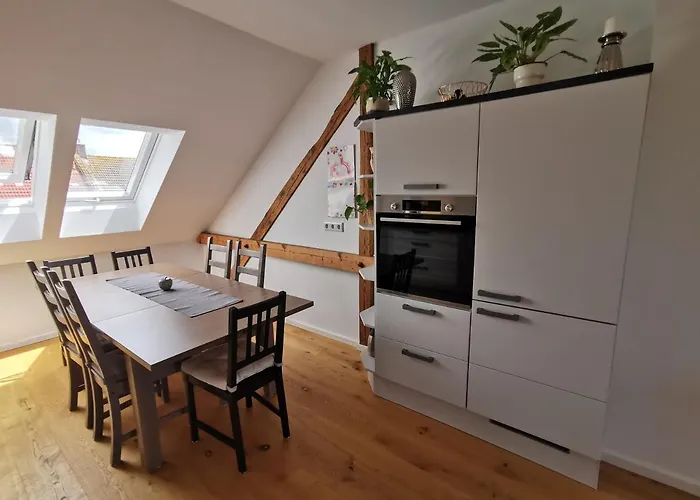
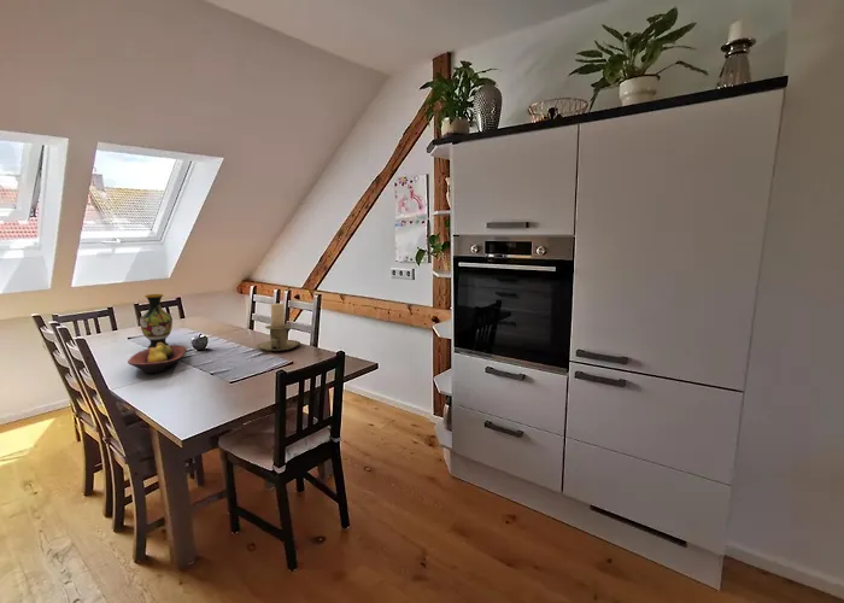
+ fruit bowl (158, 355)
+ vase (156, 321)
+ candle holder (277, 324)
